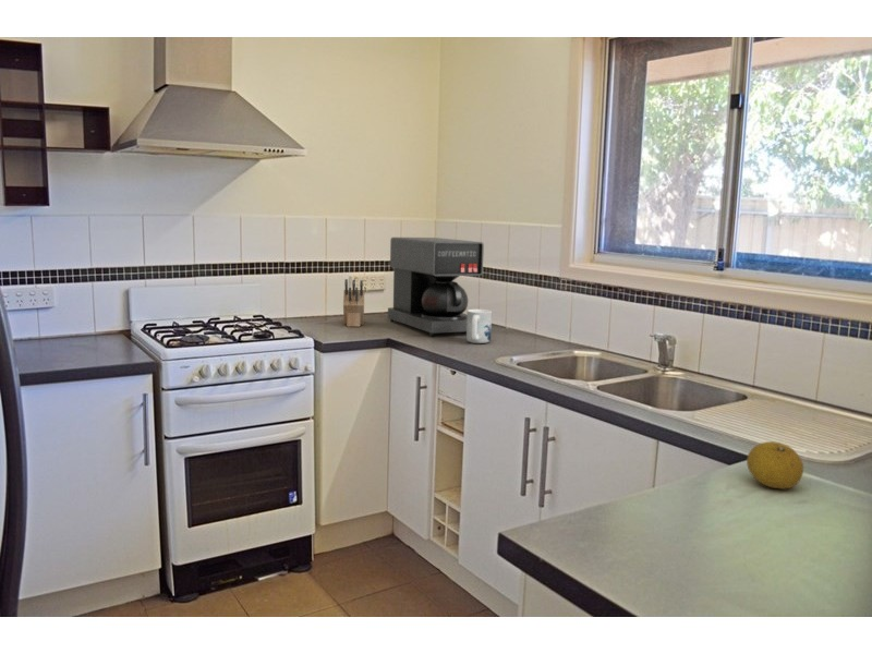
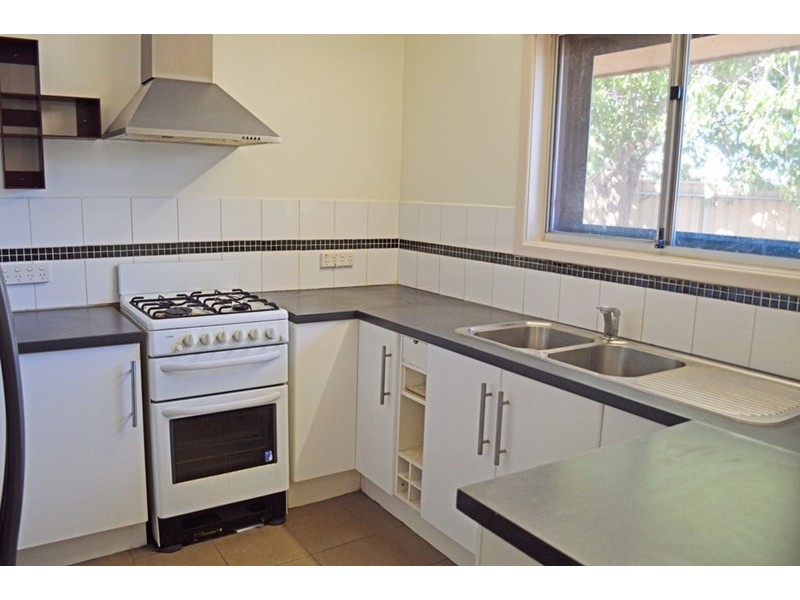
- fruit (775, 463)
- knife block (353, 301)
- mug (480, 326)
- coffee maker (434, 283)
